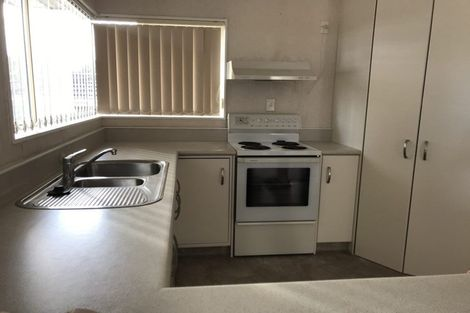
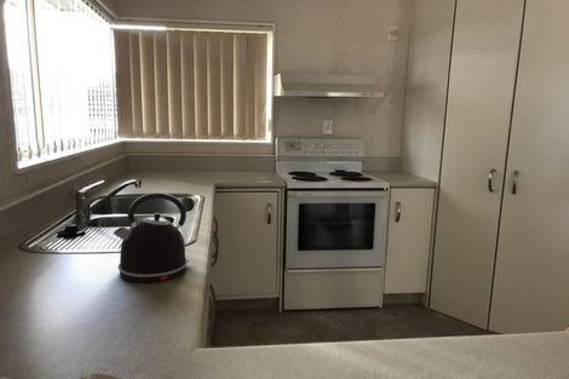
+ kettle (153, 231)
